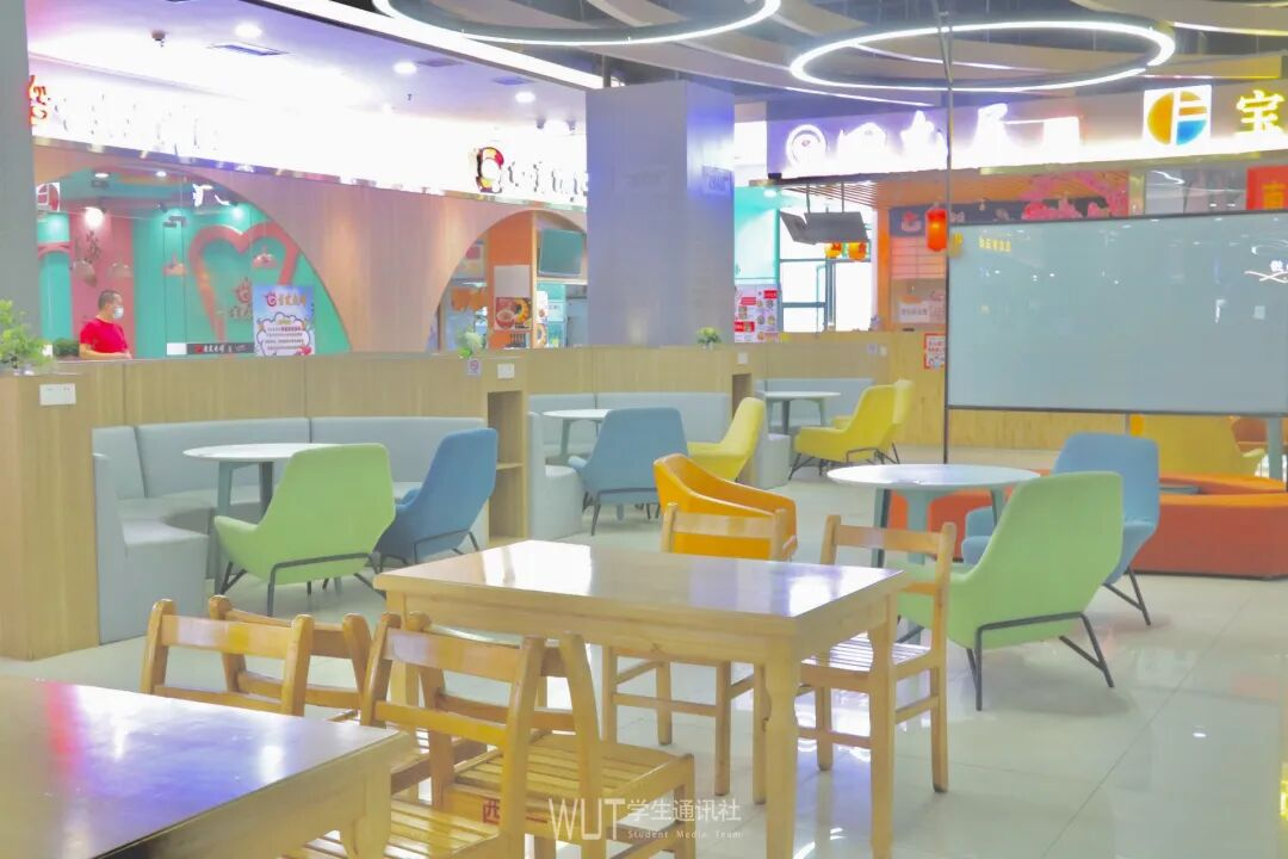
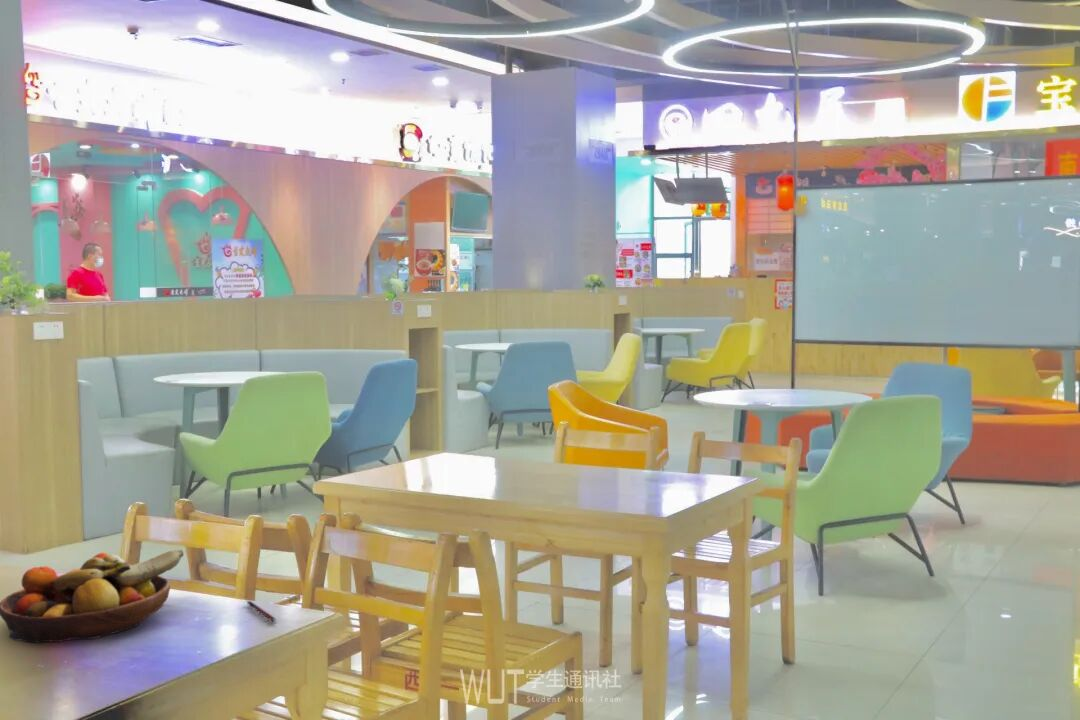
+ fruit bowl (87, 586)
+ pen (260, 610)
